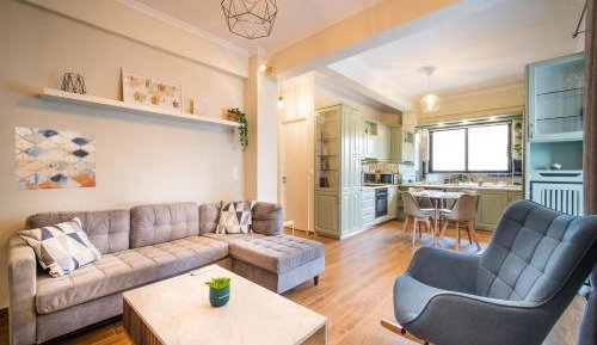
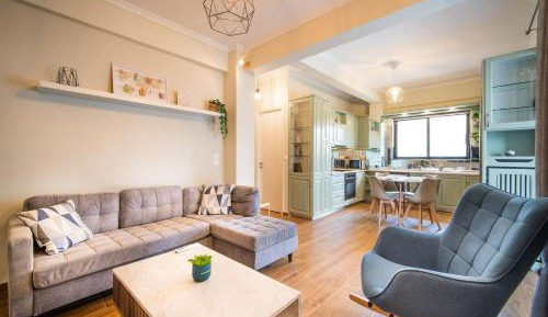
- wall art (59, 159)
